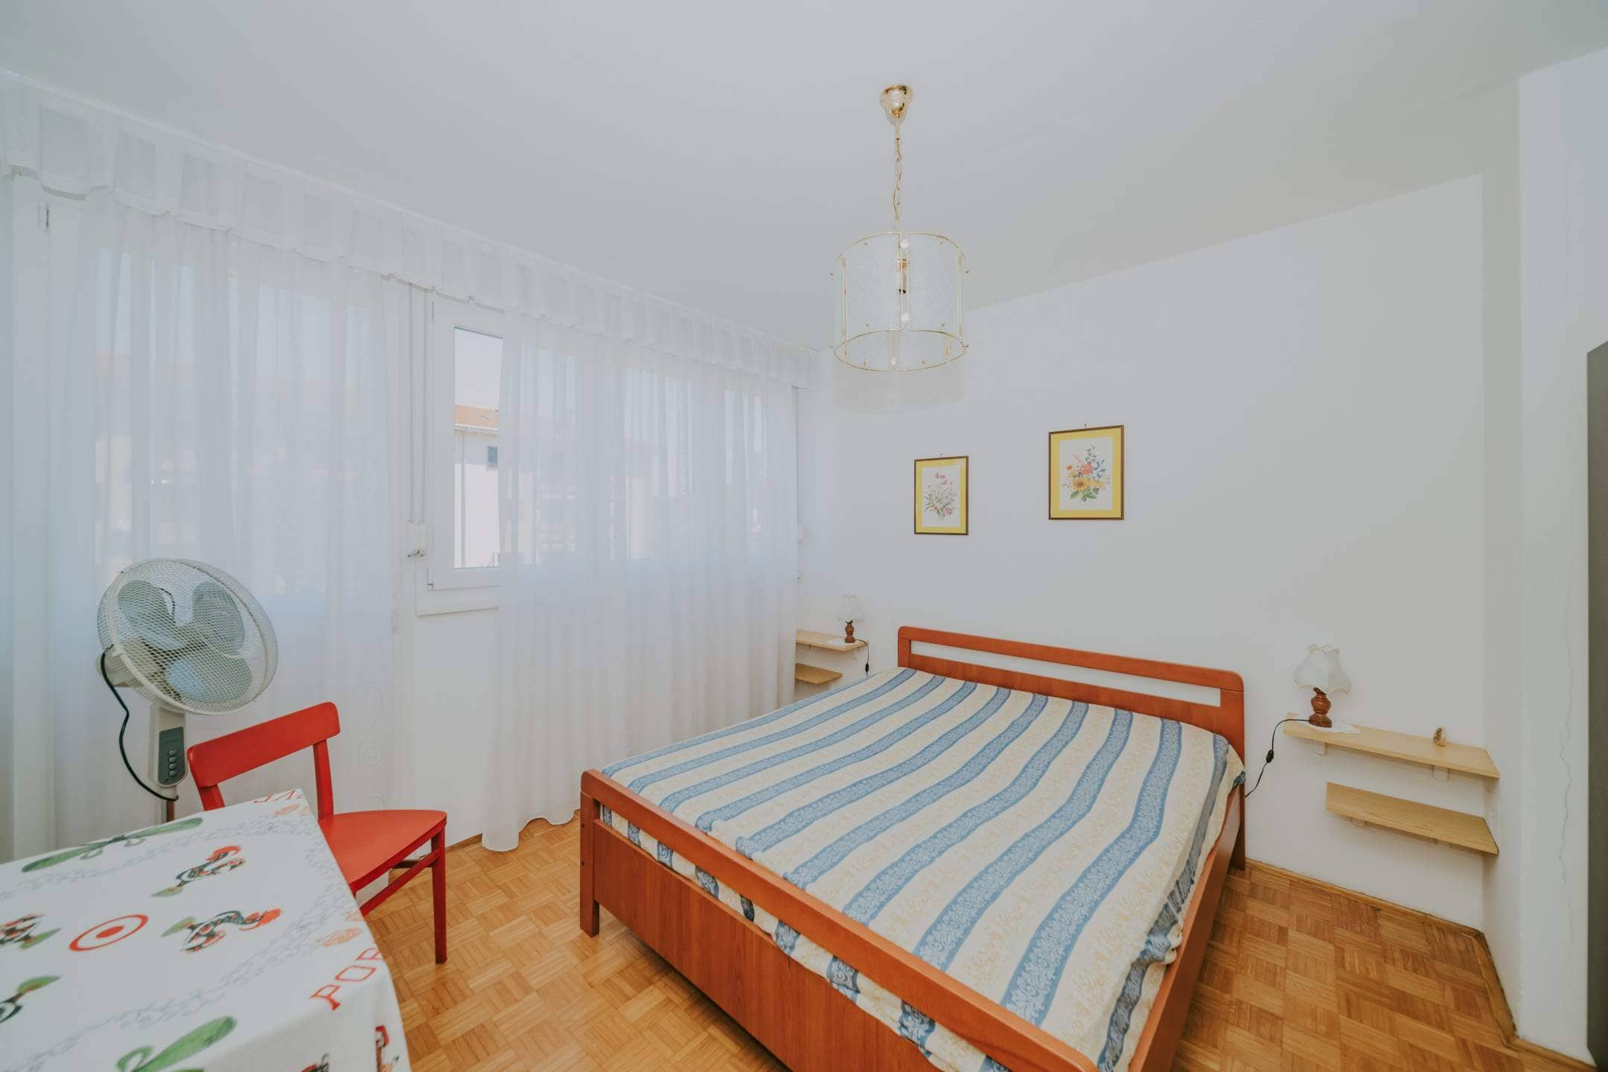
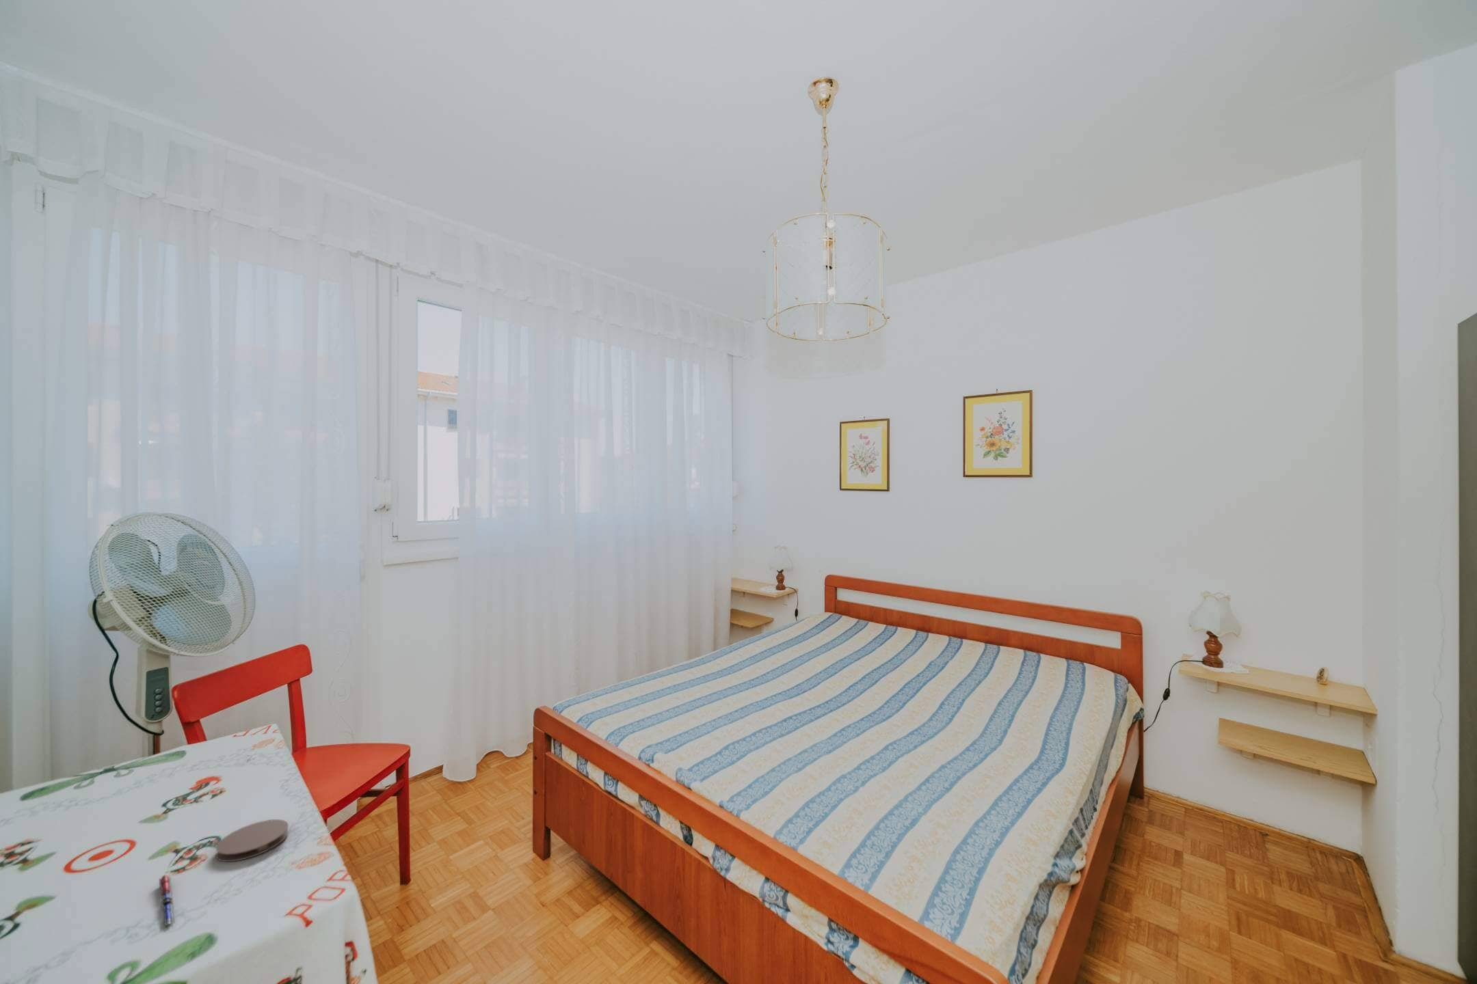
+ coaster (253, 839)
+ pen (166, 898)
